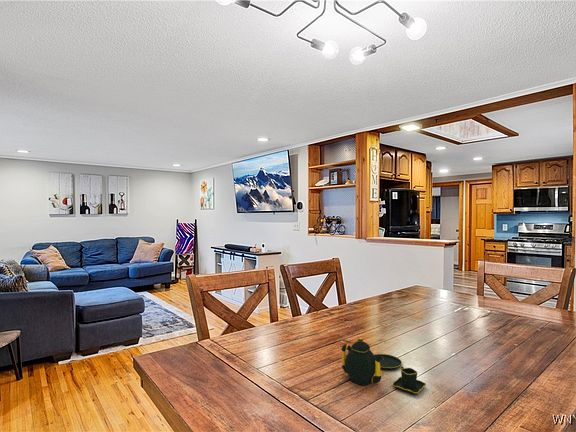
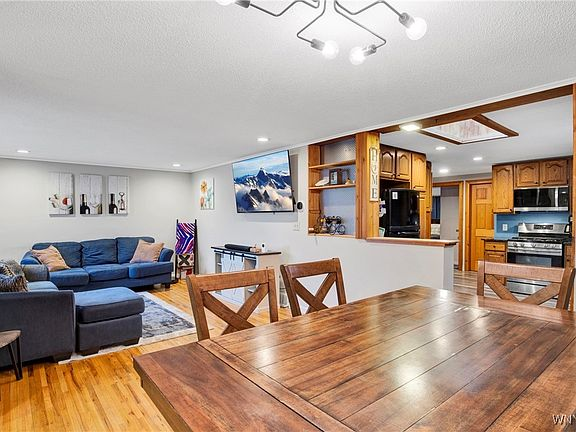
- teapot (388, 355)
